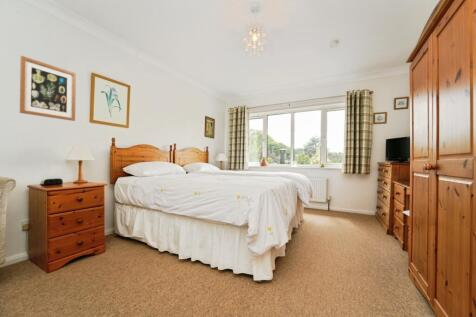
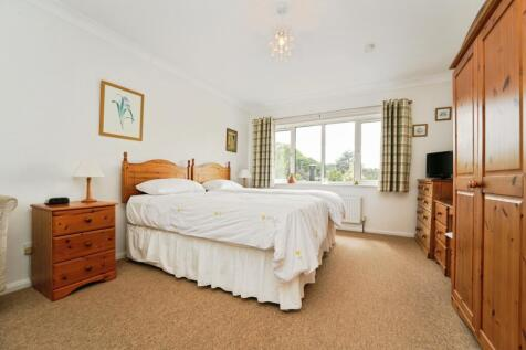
- wall art (50, 91)
